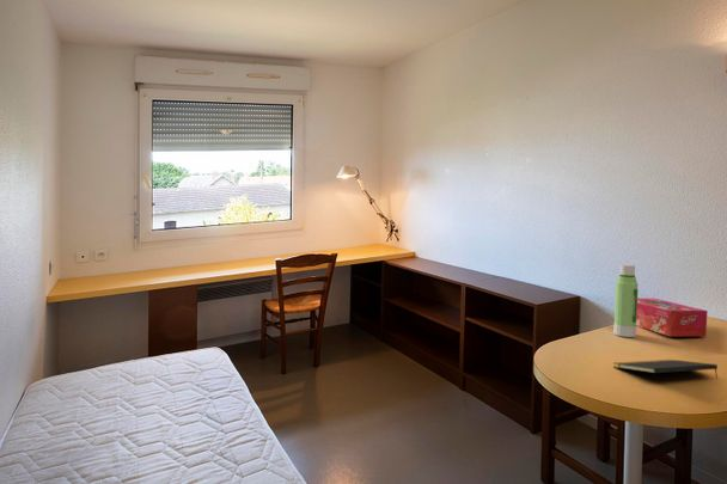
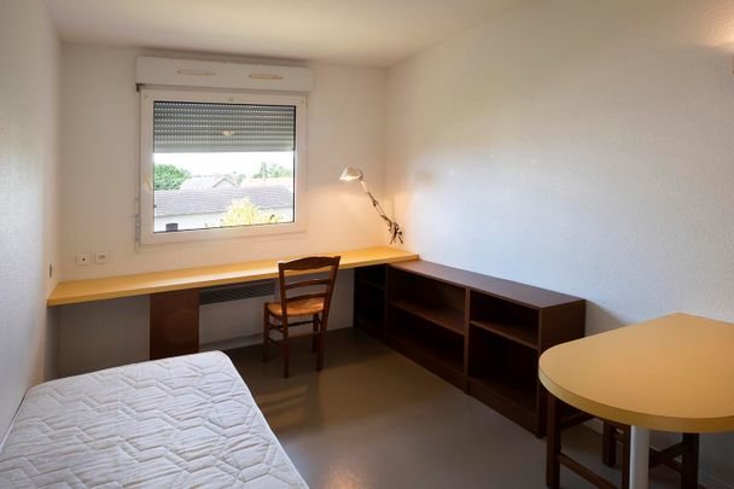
- tissue box (661, 315)
- water bottle (625, 300)
- notepad (662, 366)
